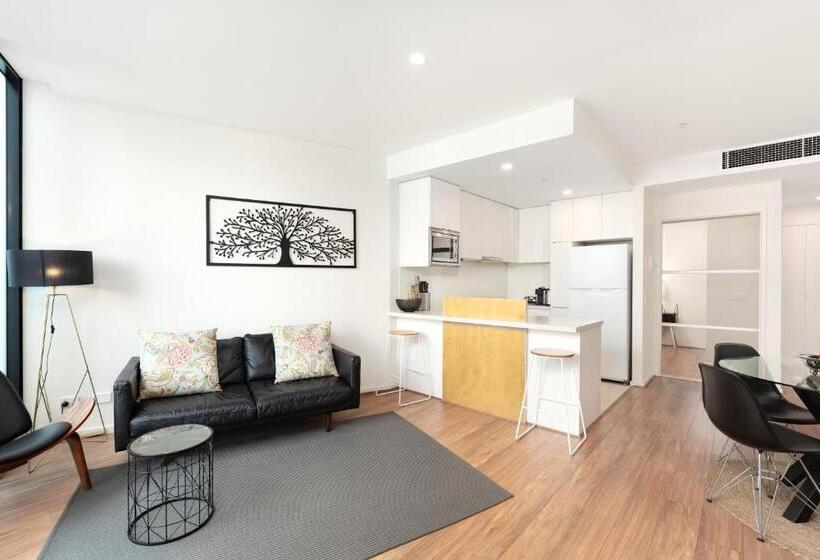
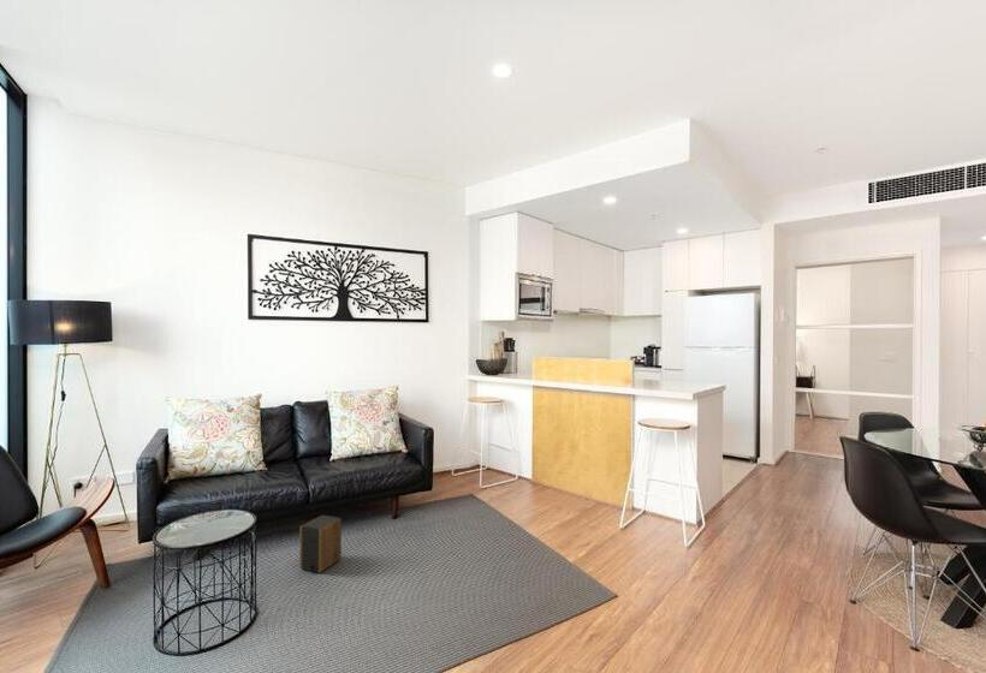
+ speaker (320, 543)
